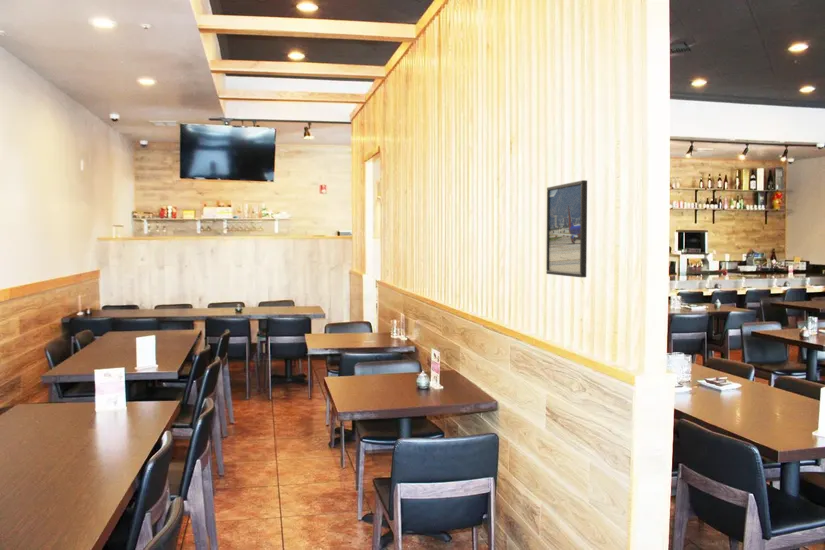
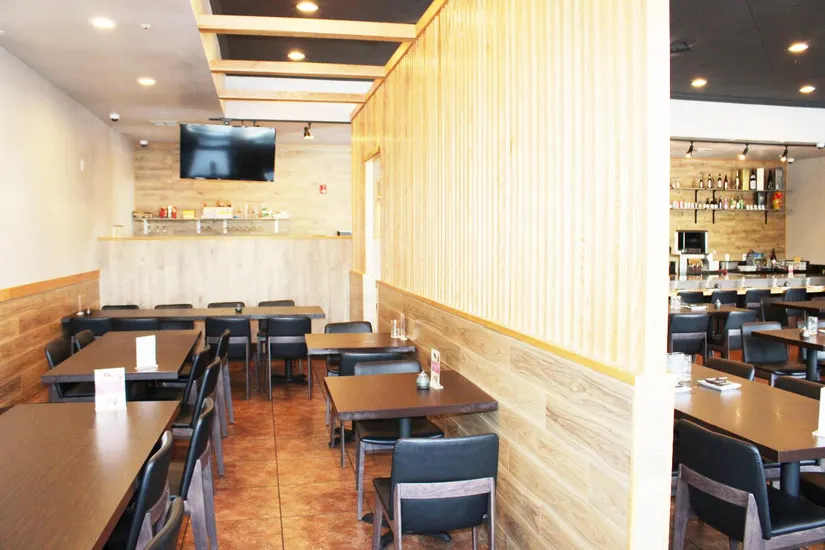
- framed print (565, 229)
